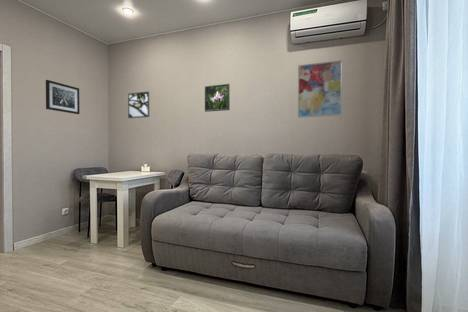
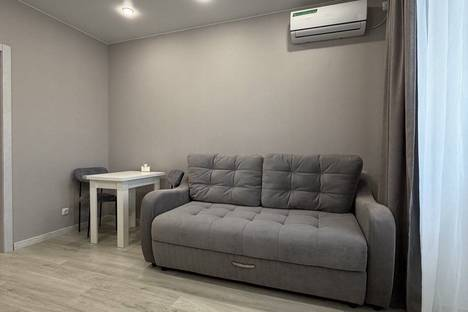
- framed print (138, 105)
- wall art (63, 98)
- wall art (319, 89)
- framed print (216, 98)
